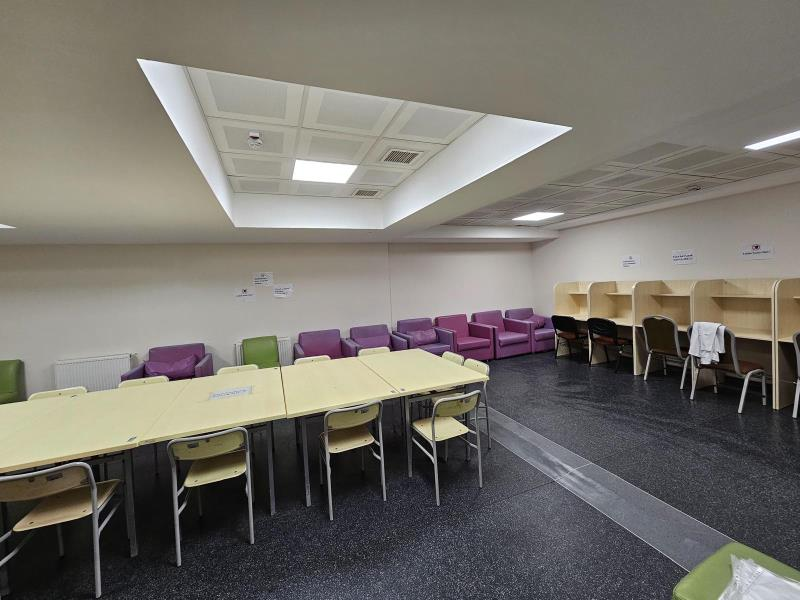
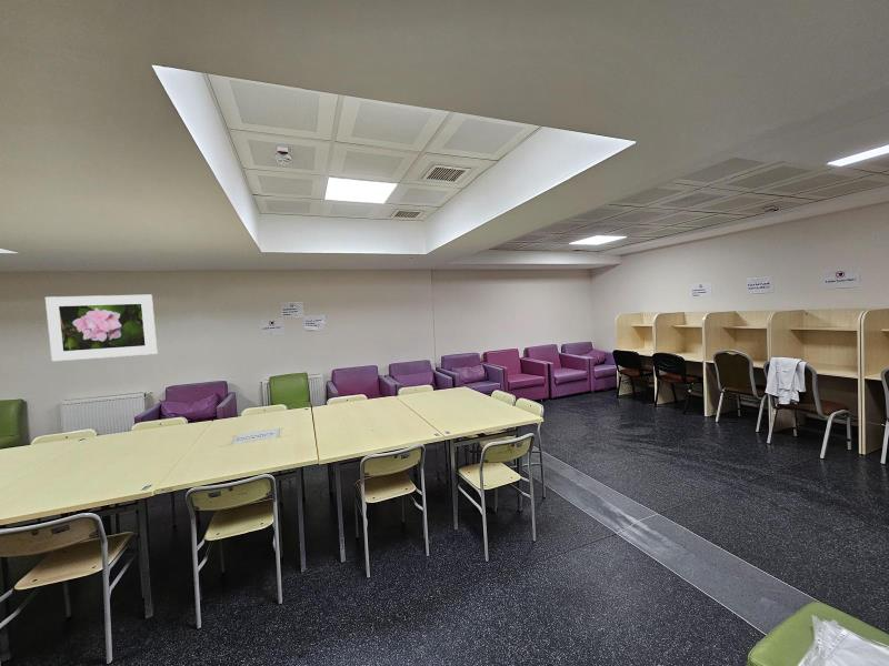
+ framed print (103, 326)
